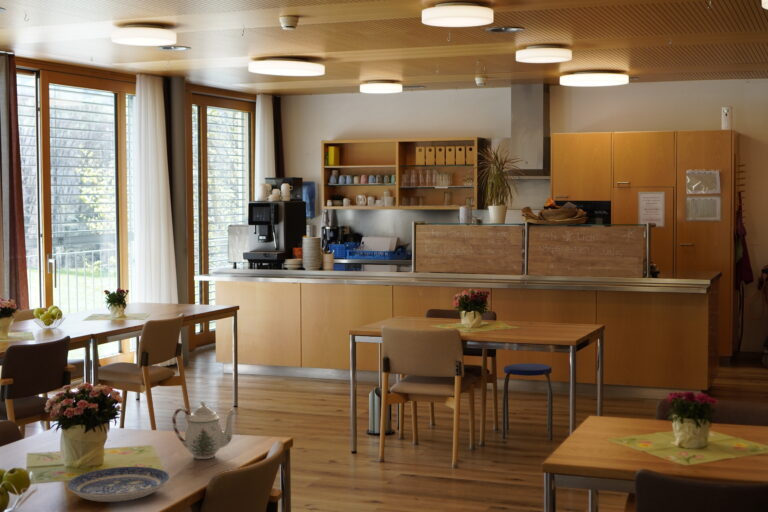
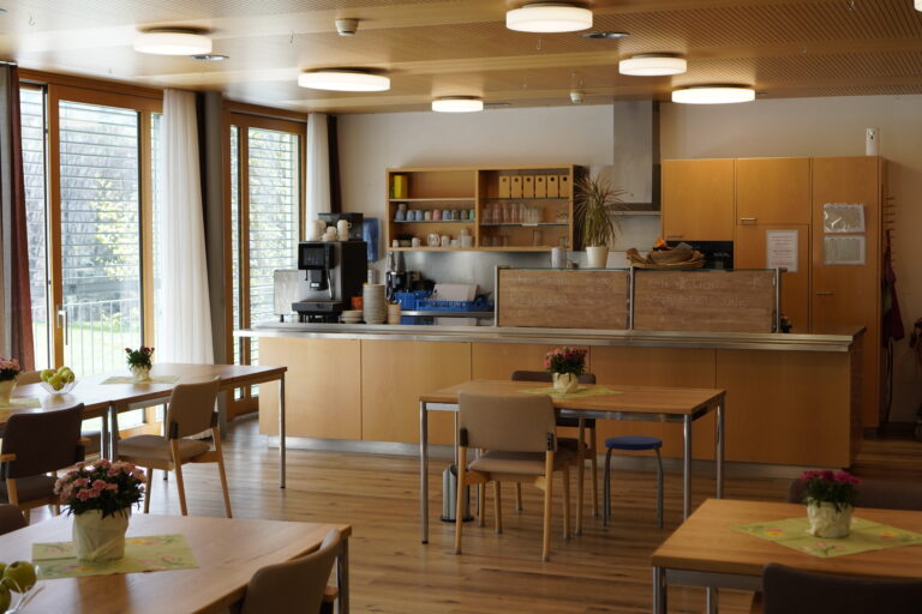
- teapot (204, 428)
- plate (119, 486)
